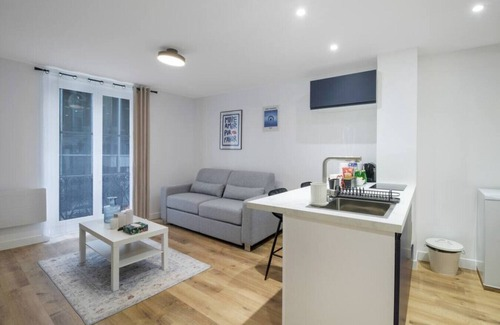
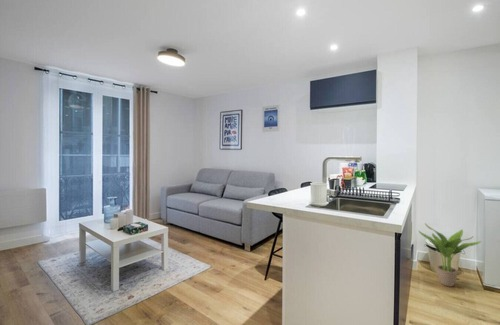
+ potted plant (449, 255)
